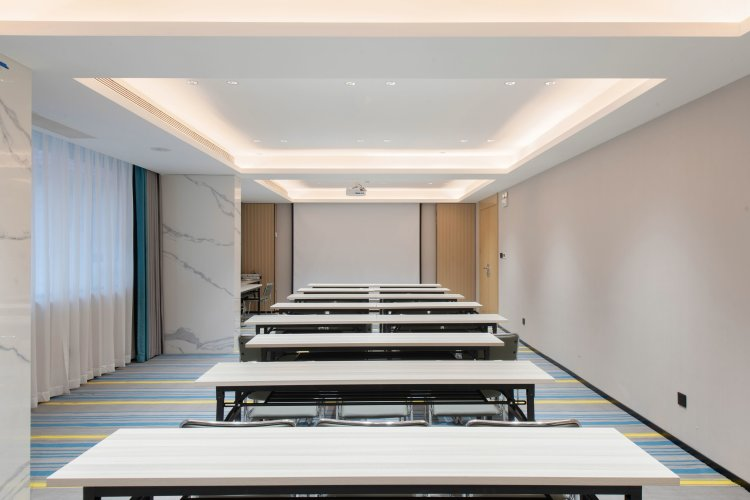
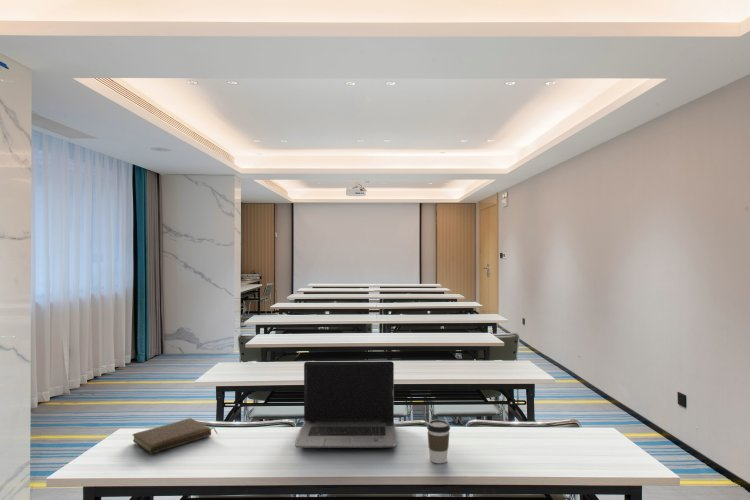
+ laptop computer (347, 403)
+ book (176, 436)
+ coffee cup (438, 441)
